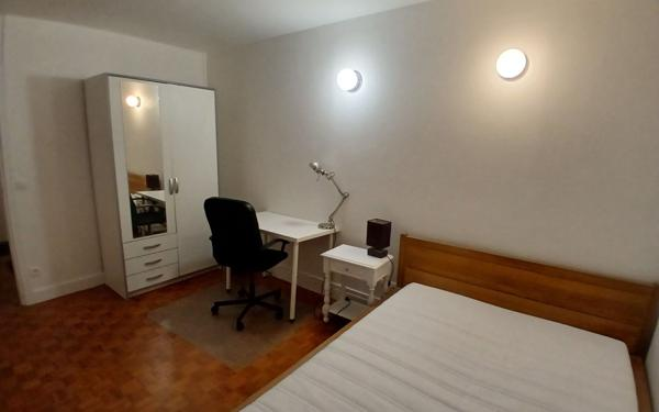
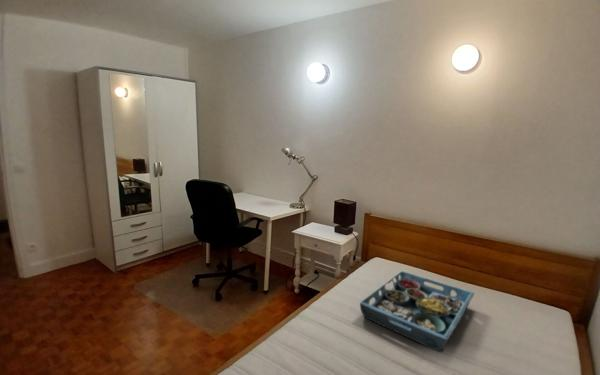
+ serving tray (419, 303)
